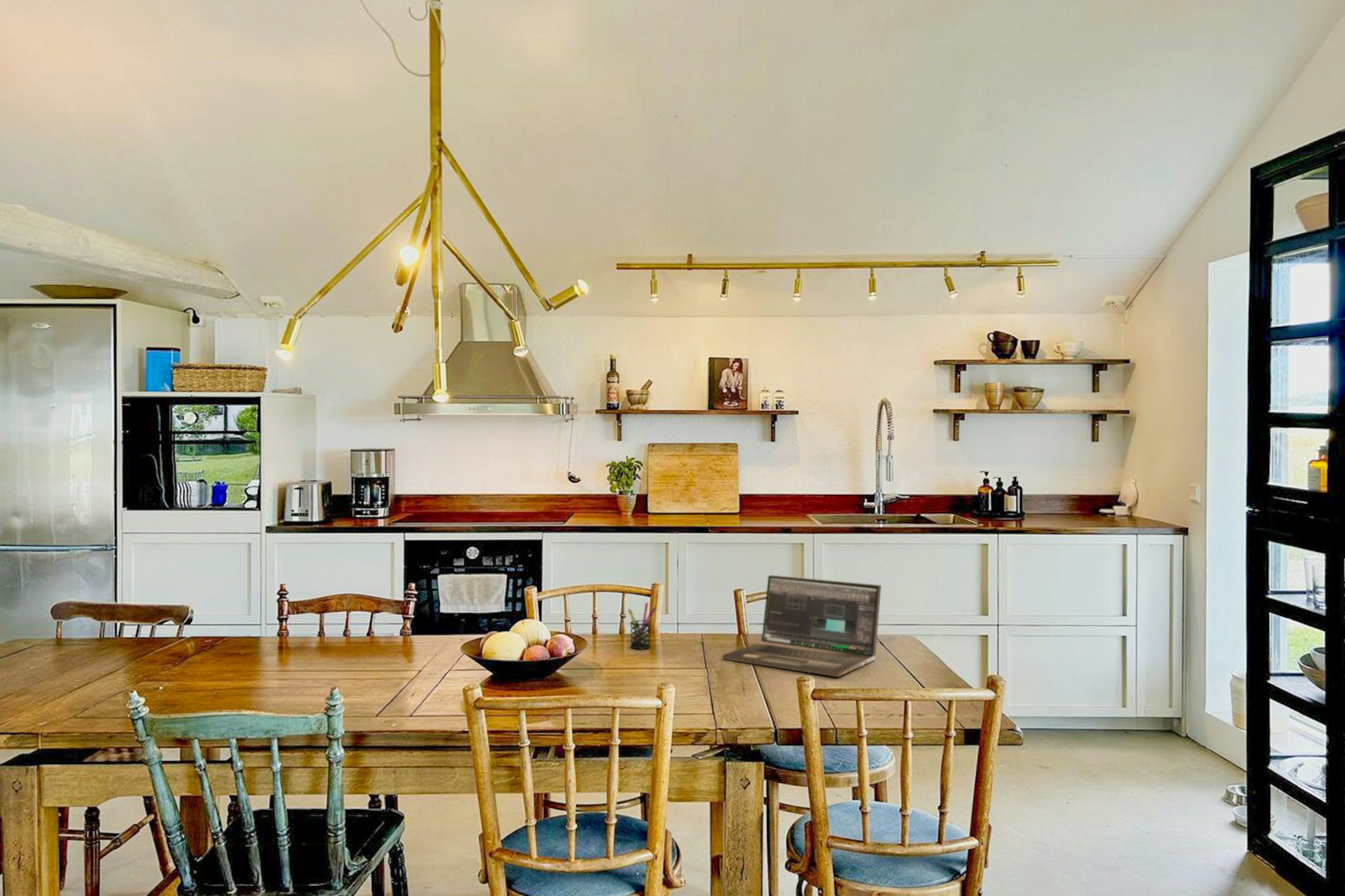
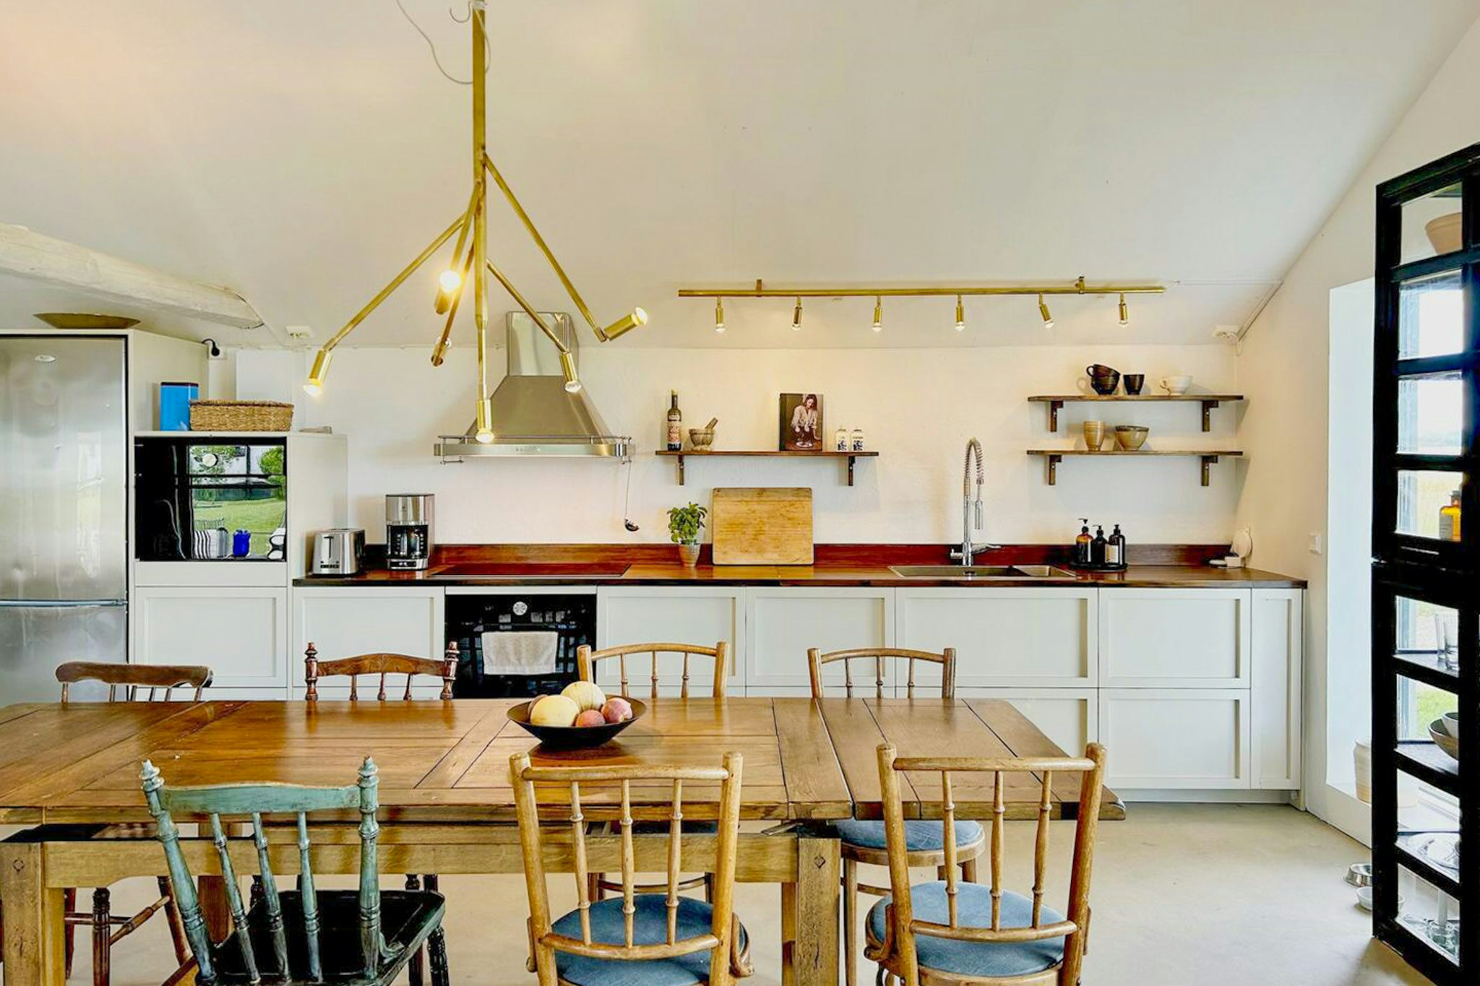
- laptop (802, 622)
- pen holder (639, 625)
